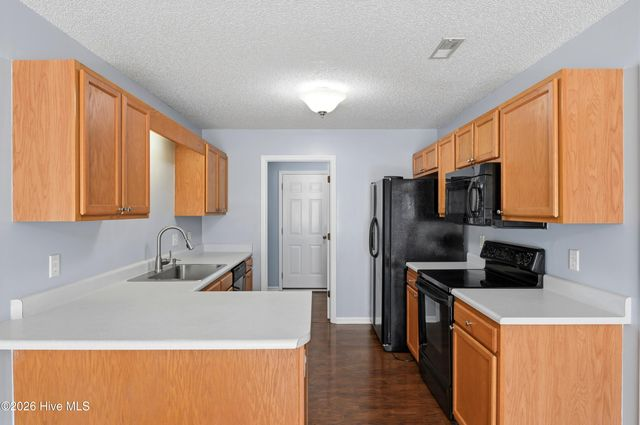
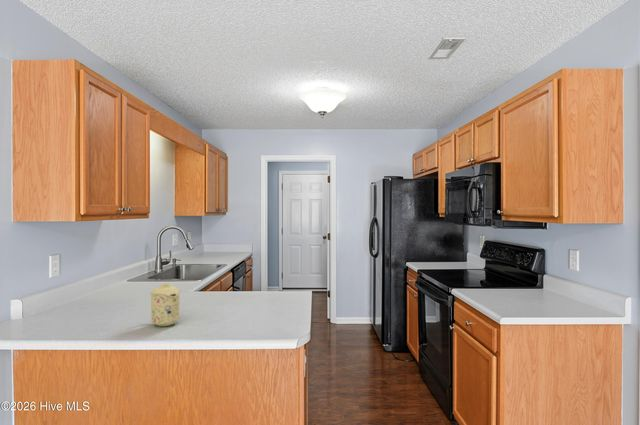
+ mug (164, 303)
